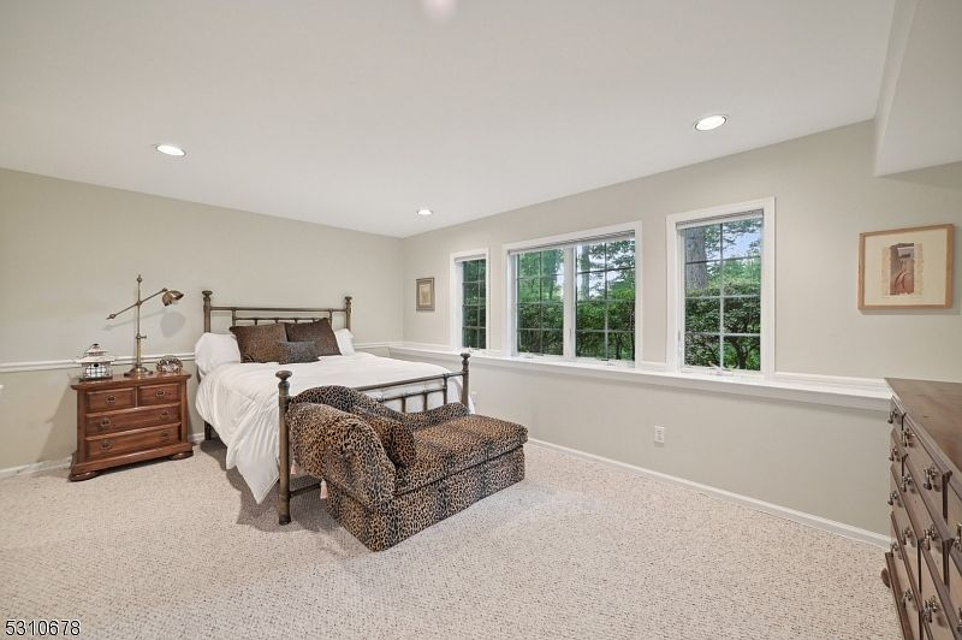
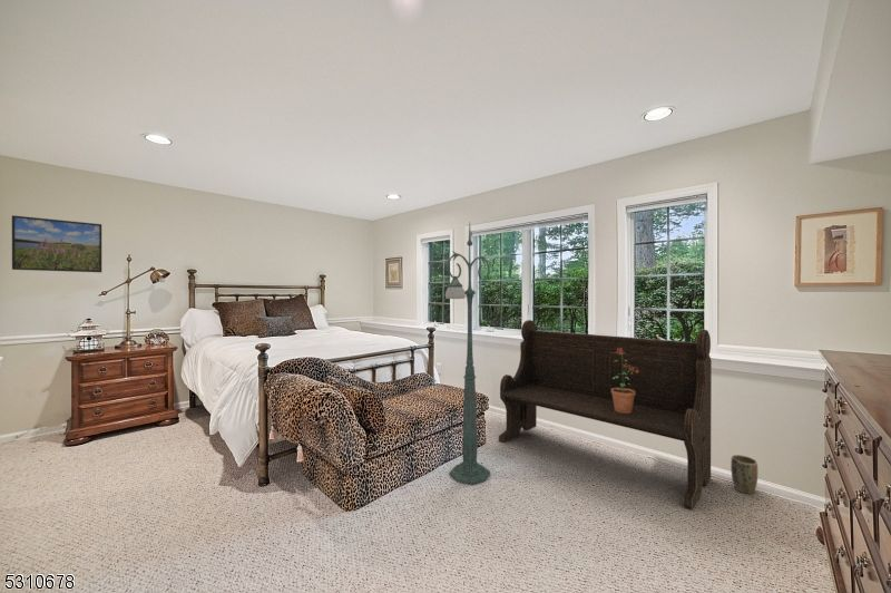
+ bench (593, 391)
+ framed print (59, 245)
+ plant pot (744, 474)
+ floor lamp (469, 344)
+ potted plant (625, 379)
